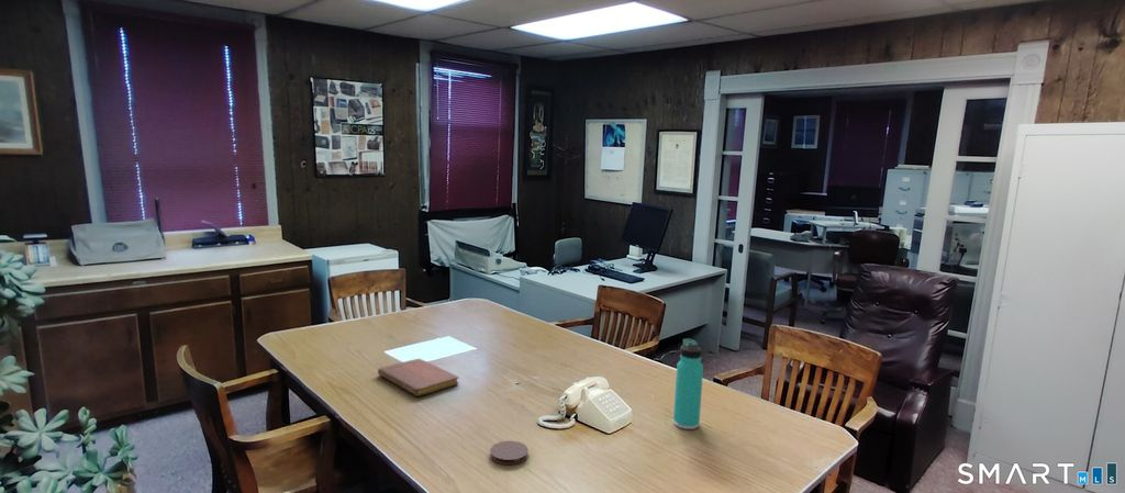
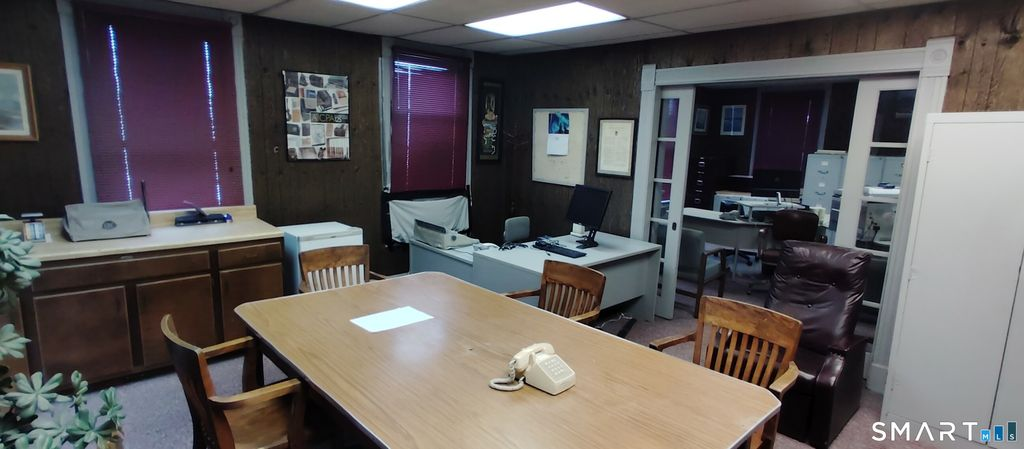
- notebook (417, 376)
- thermos bottle (689, 382)
- coaster (509, 452)
